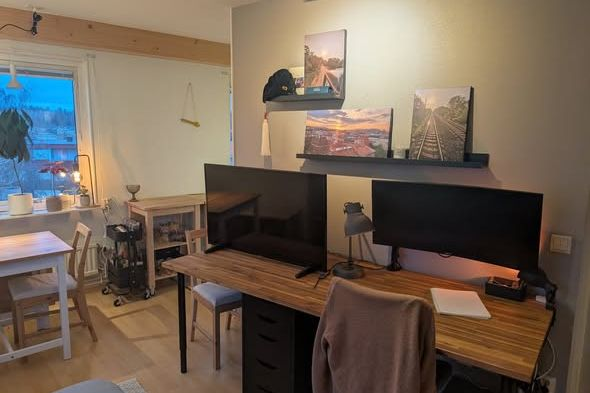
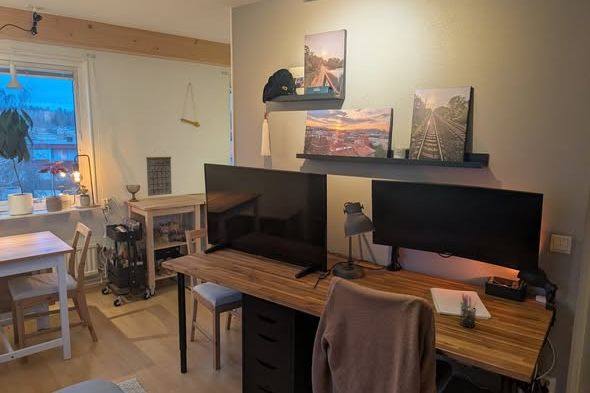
+ calendar (159, 171)
+ pen holder (466, 310)
